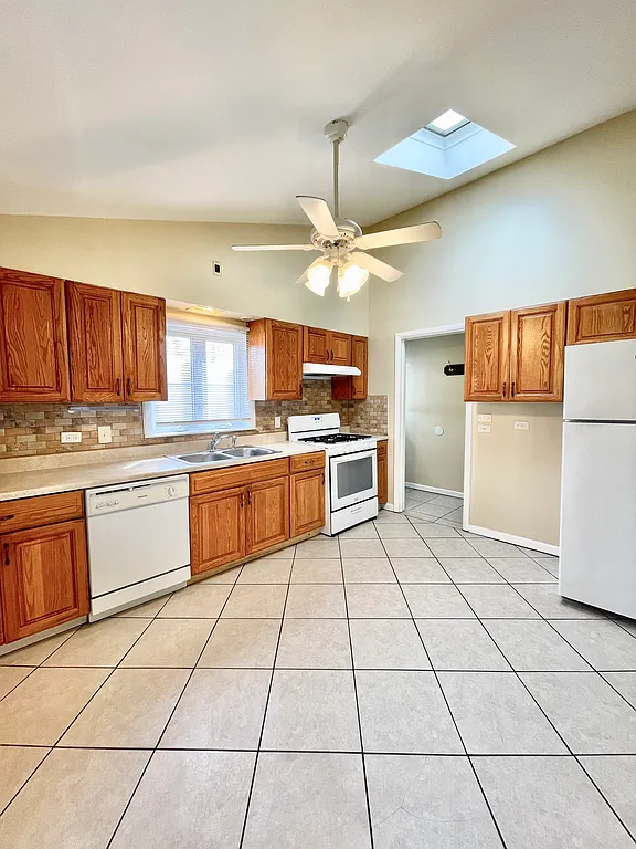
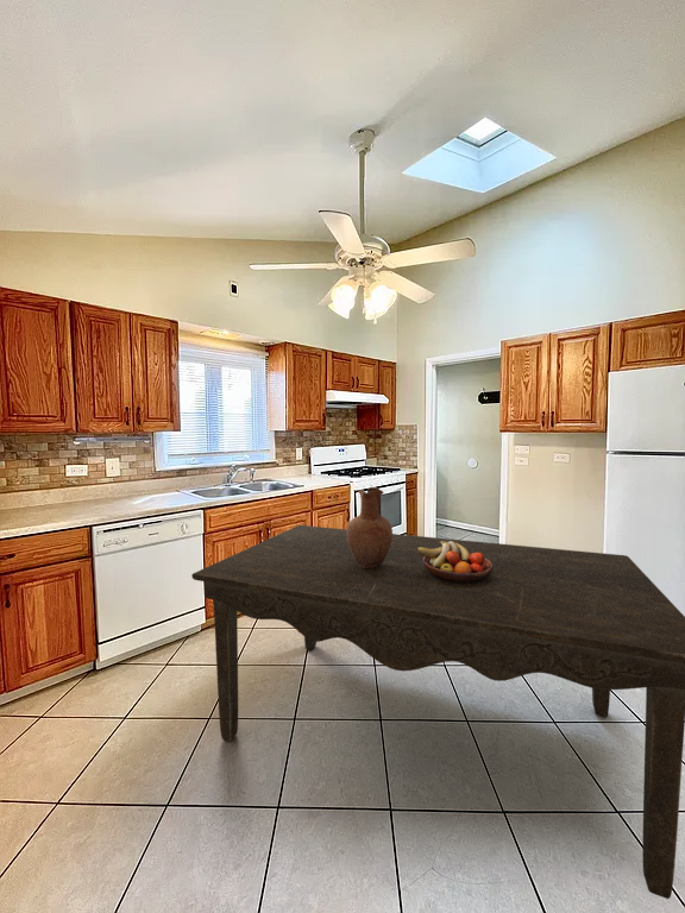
+ dining table (421, 646)
+ fruit bowl (455, 558)
+ vase (369, 527)
